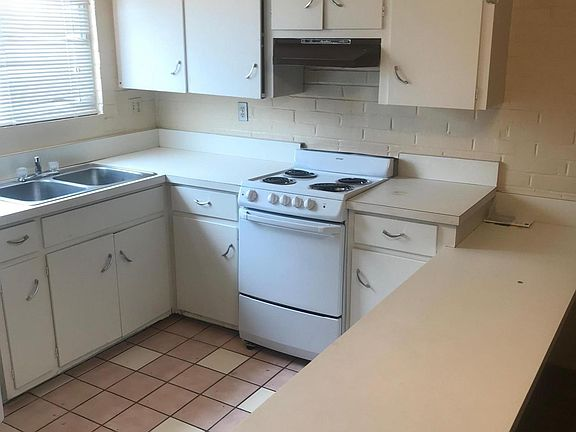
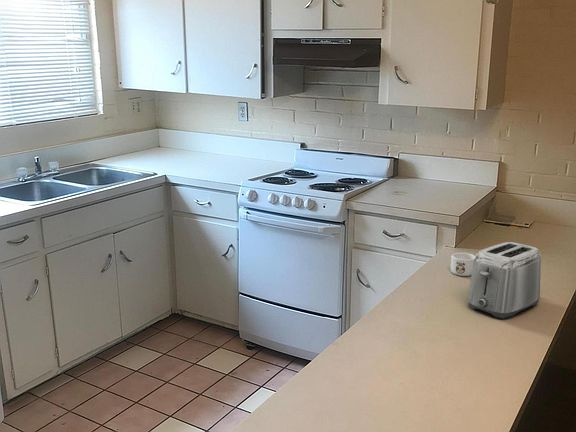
+ toaster (508, 277)
+ mug (467, 265)
